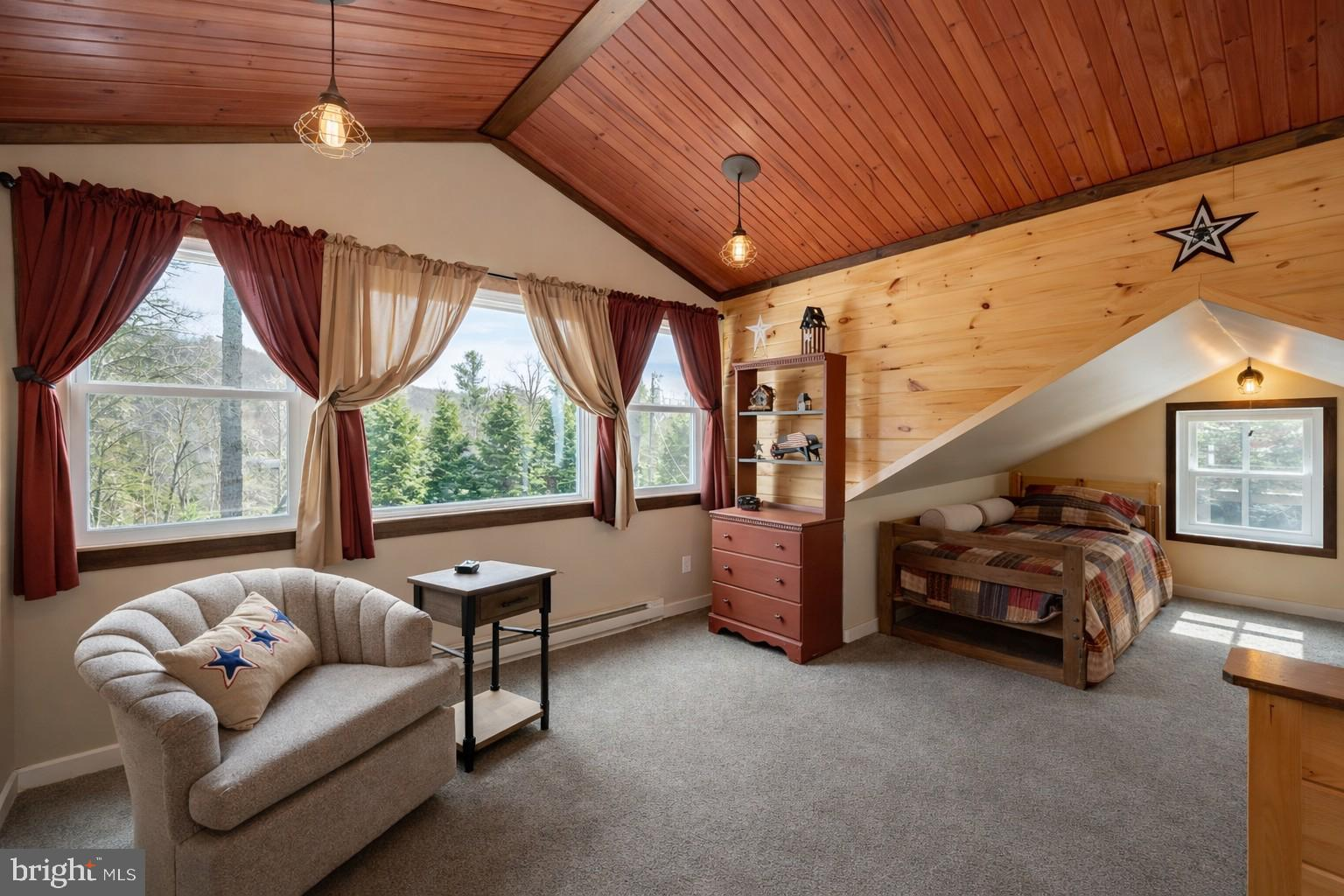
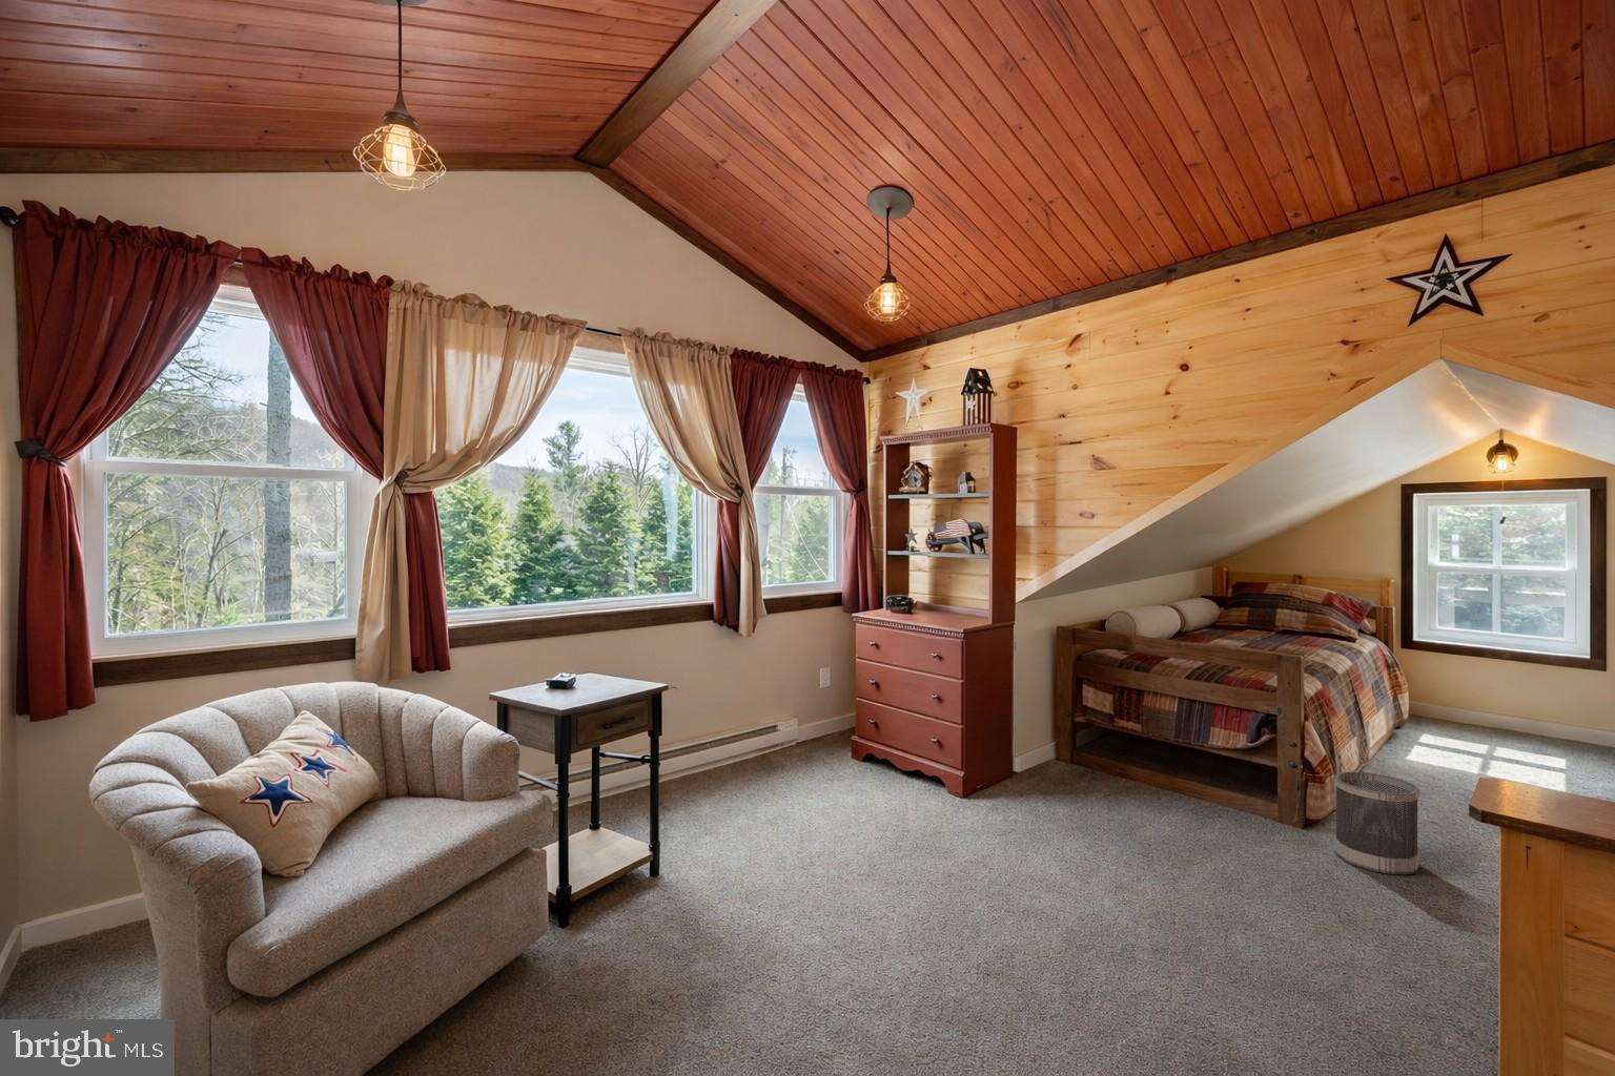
+ wastebasket (1375, 820)
